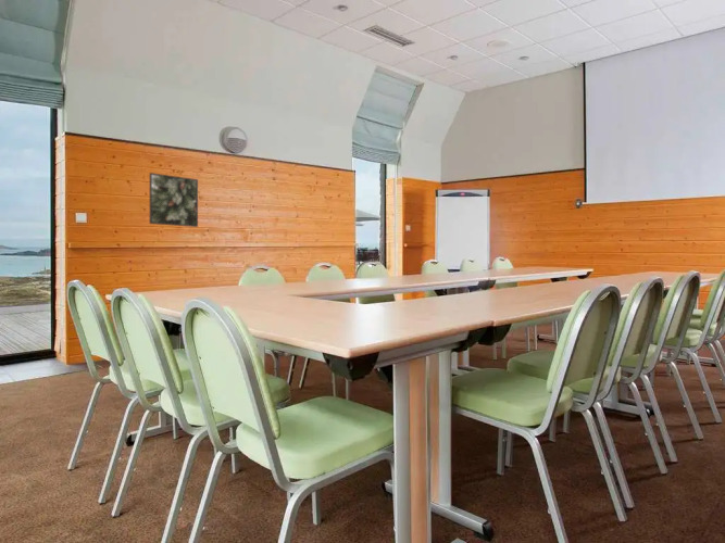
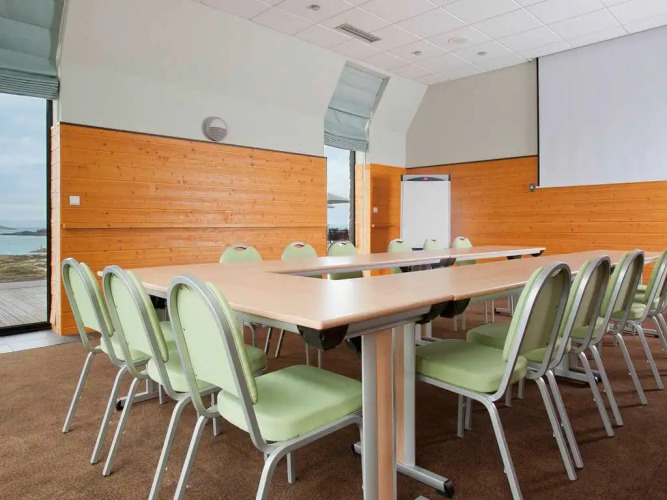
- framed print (174, 200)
